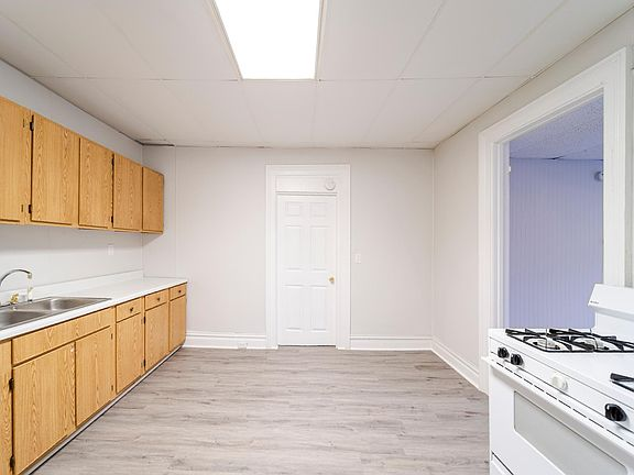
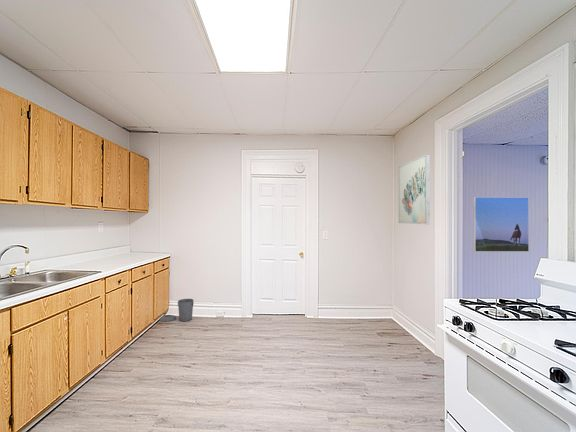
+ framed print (501, 224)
+ wall art (412, 192)
+ trash can (179, 309)
